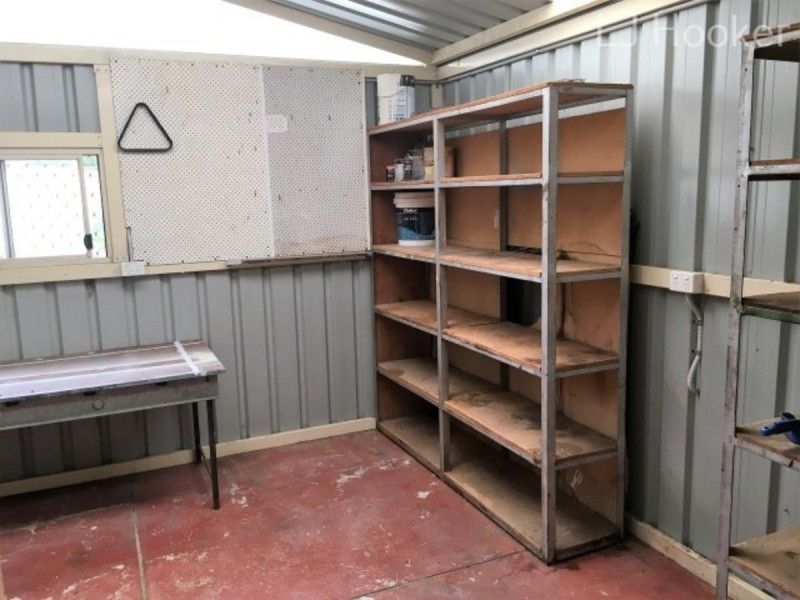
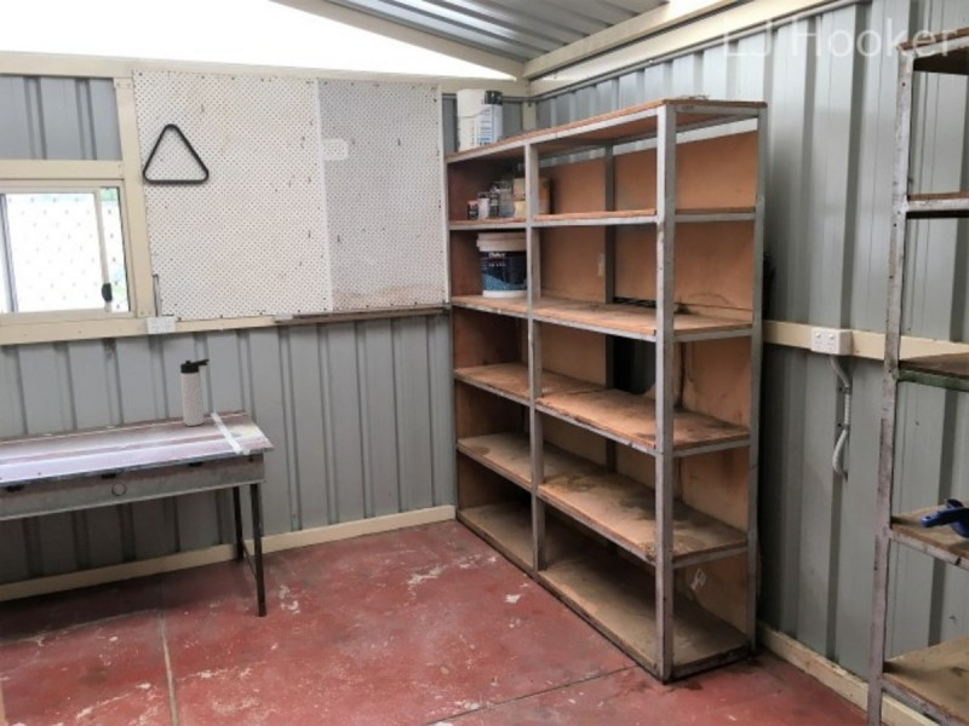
+ thermos bottle (196, 391)
